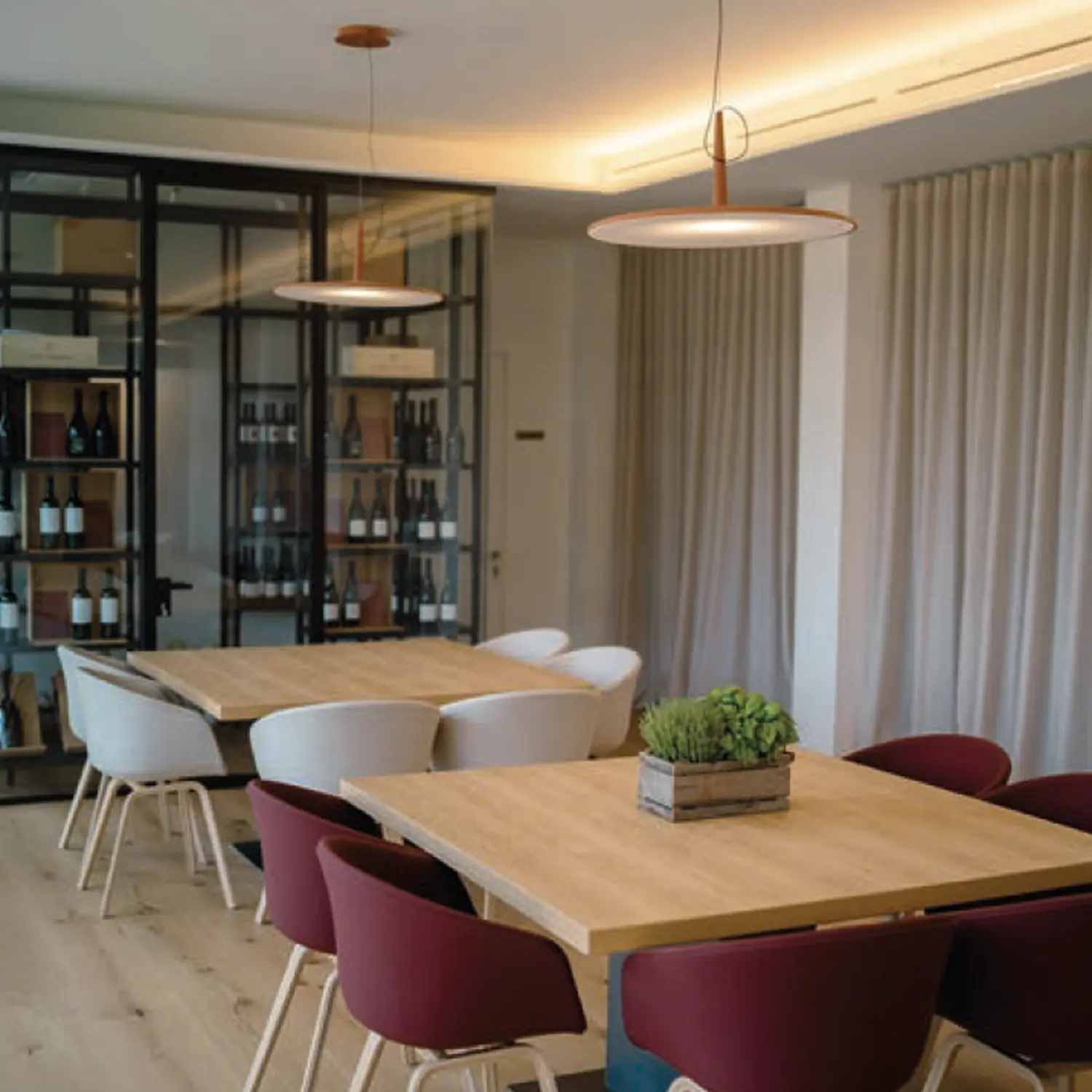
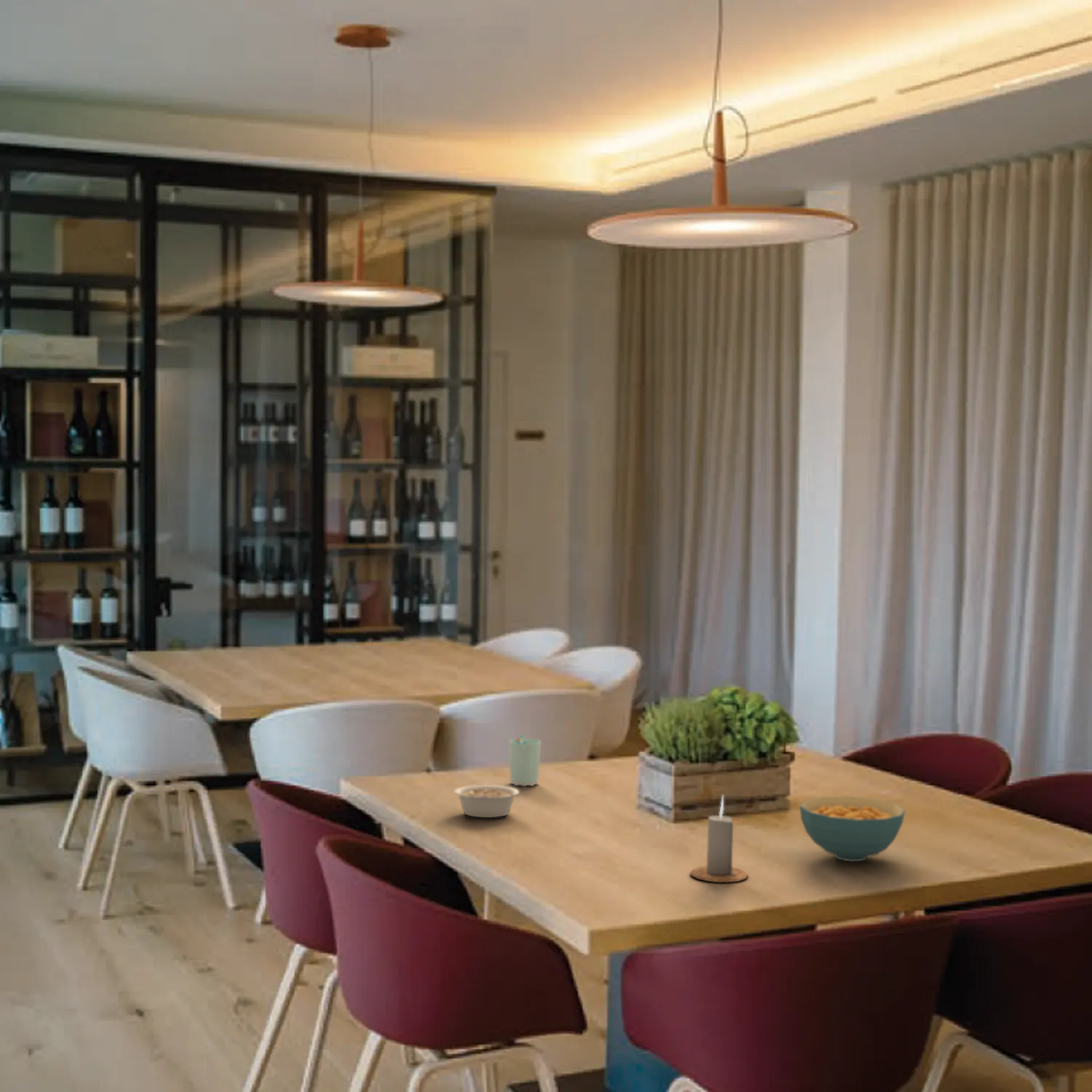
+ cereal bowl (851, 832)
+ cup (524, 757)
+ candle (720, 834)
+ legume (488, 799)
